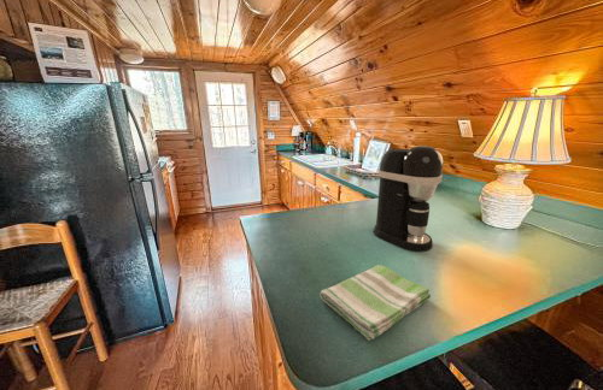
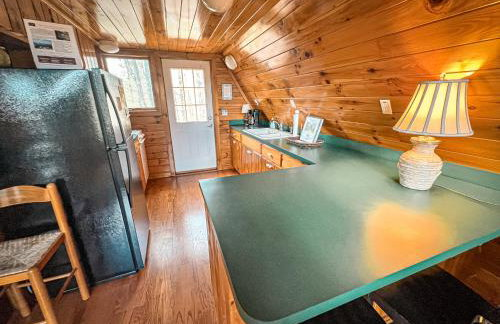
- dish towel (374, 291)
- coffee maker (405, 194)
